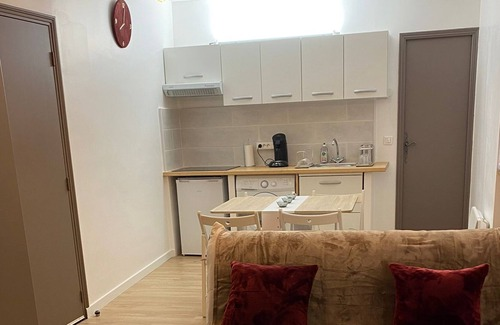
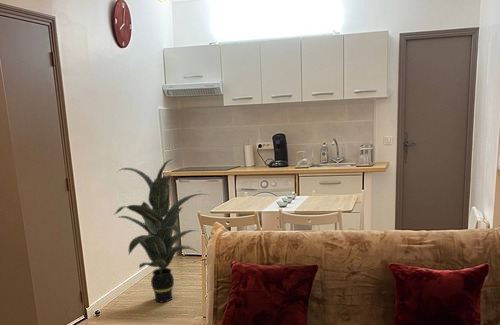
+ indoor plant (162, 231)
